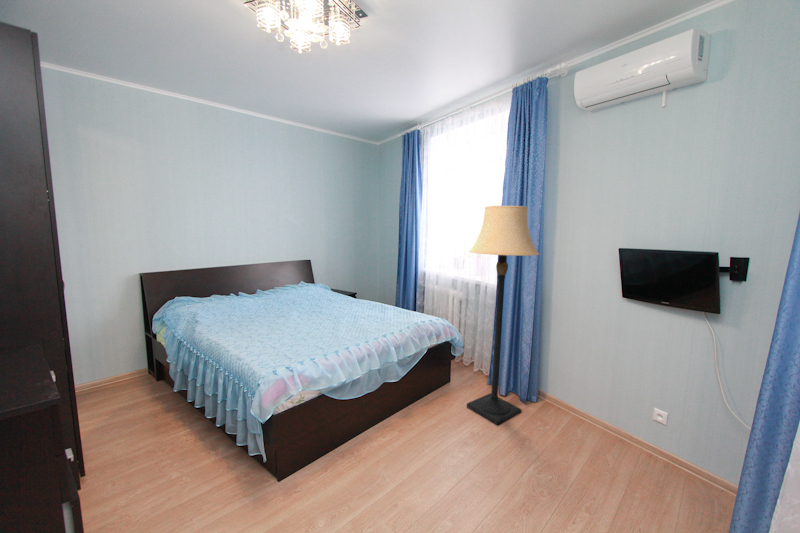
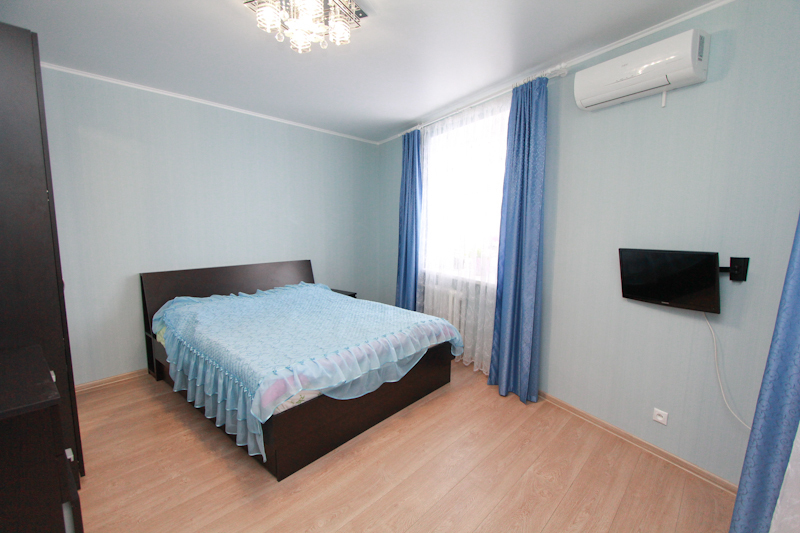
- lamp (499, 311)
